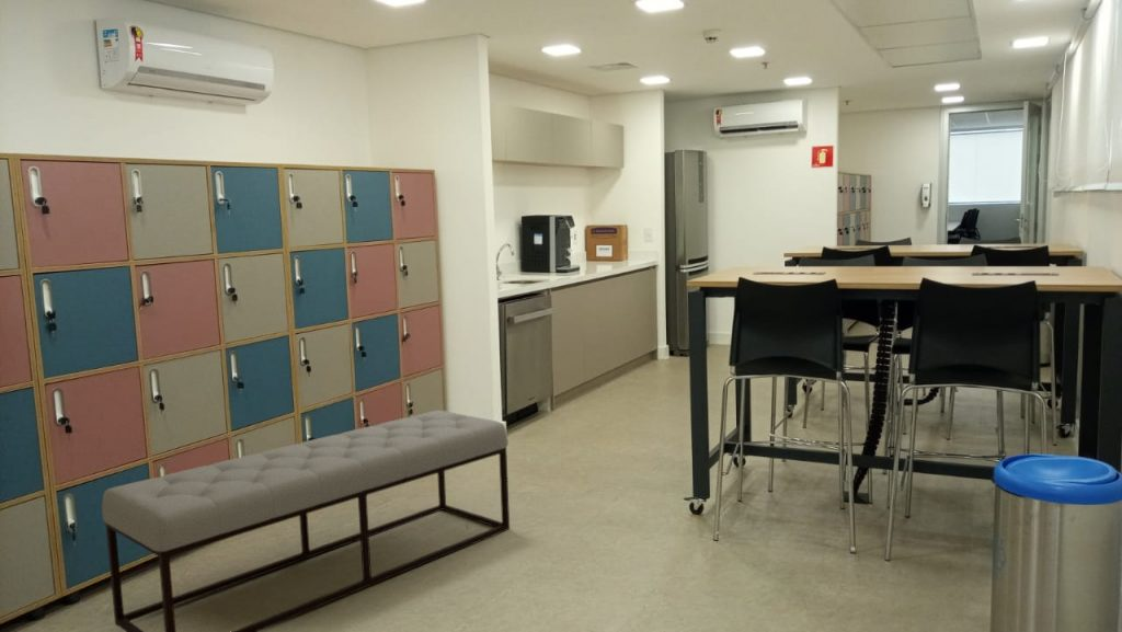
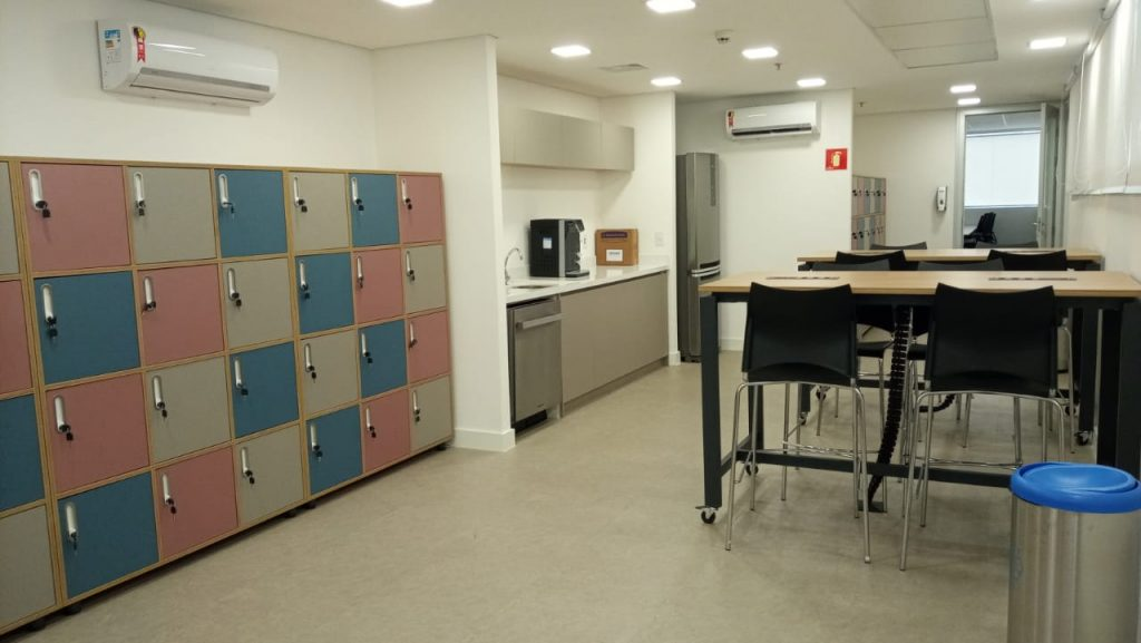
- bench (329, 506)
